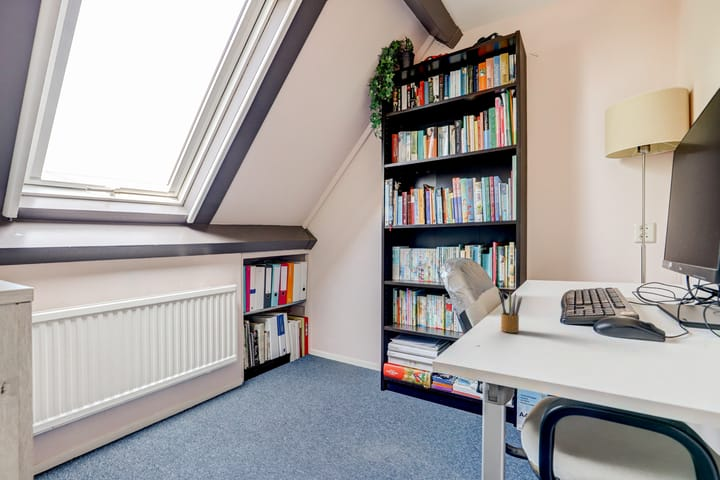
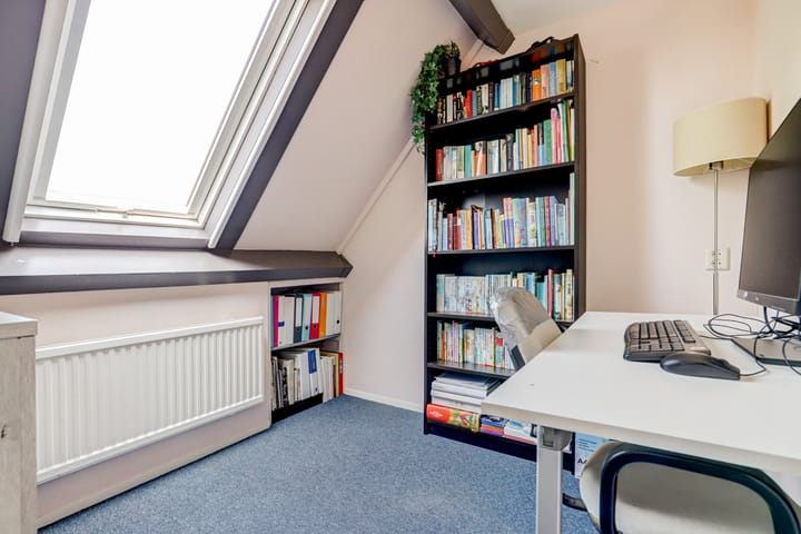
- pencil box (509, 310)
